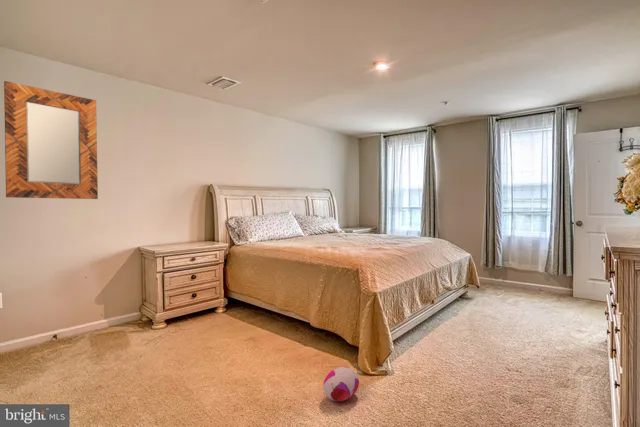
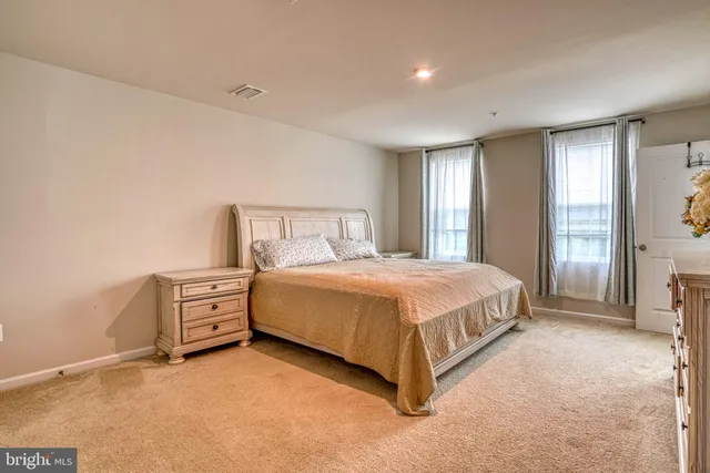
- home mirror (54, 145)
- plush toy (341, 383)
